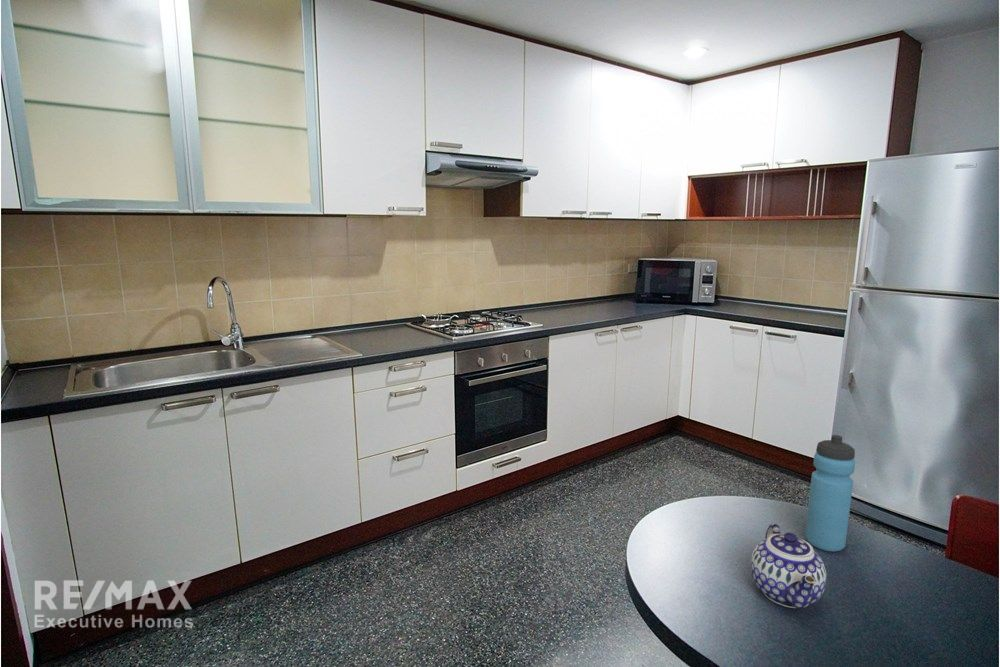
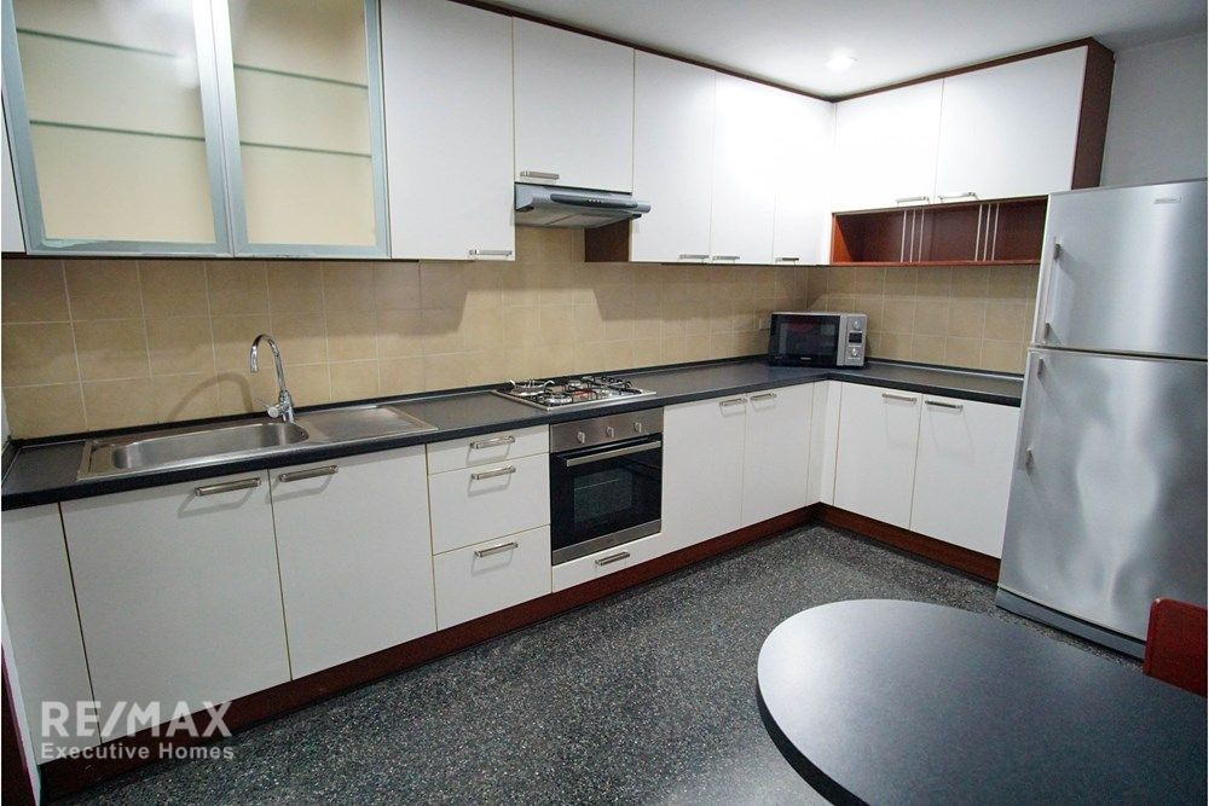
- teapot (787, 563)
- water bottle (830, 490)
